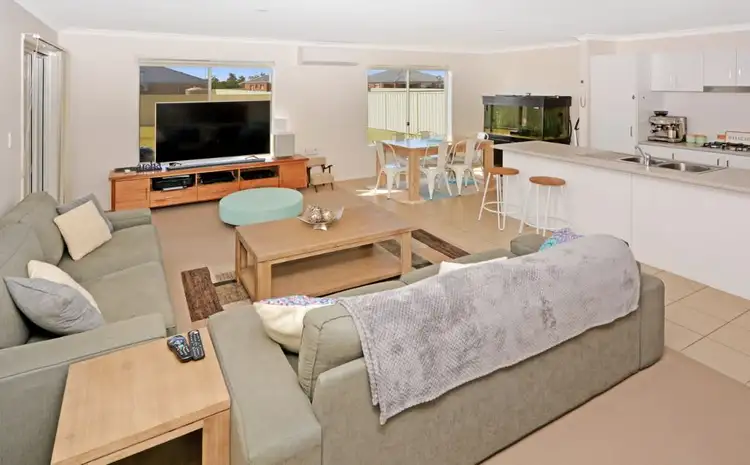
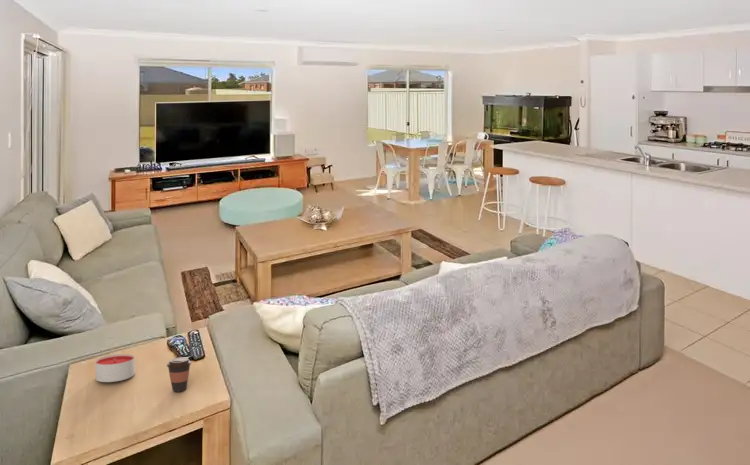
+ candle (115, 367)
+ coffee cup (179, 374)
